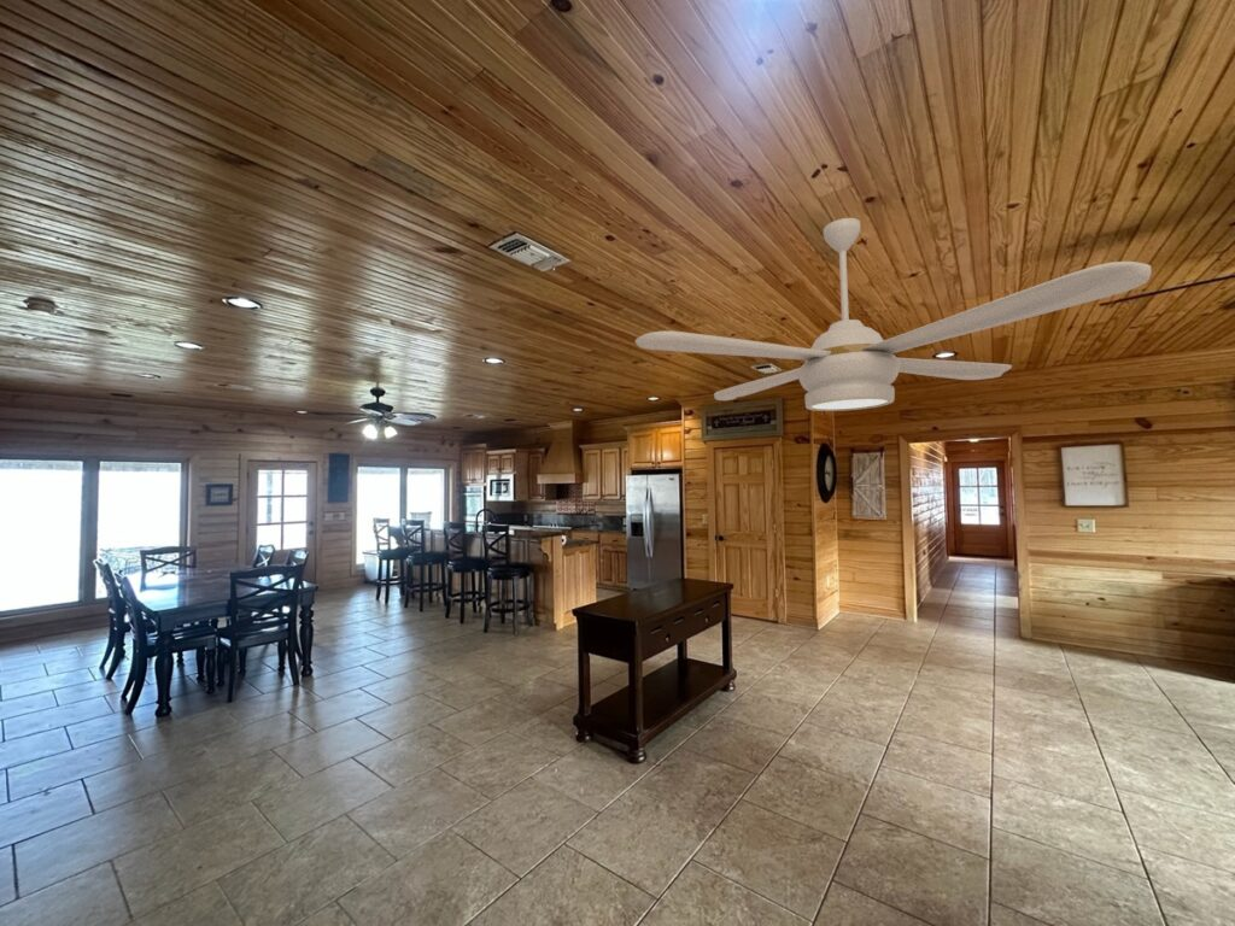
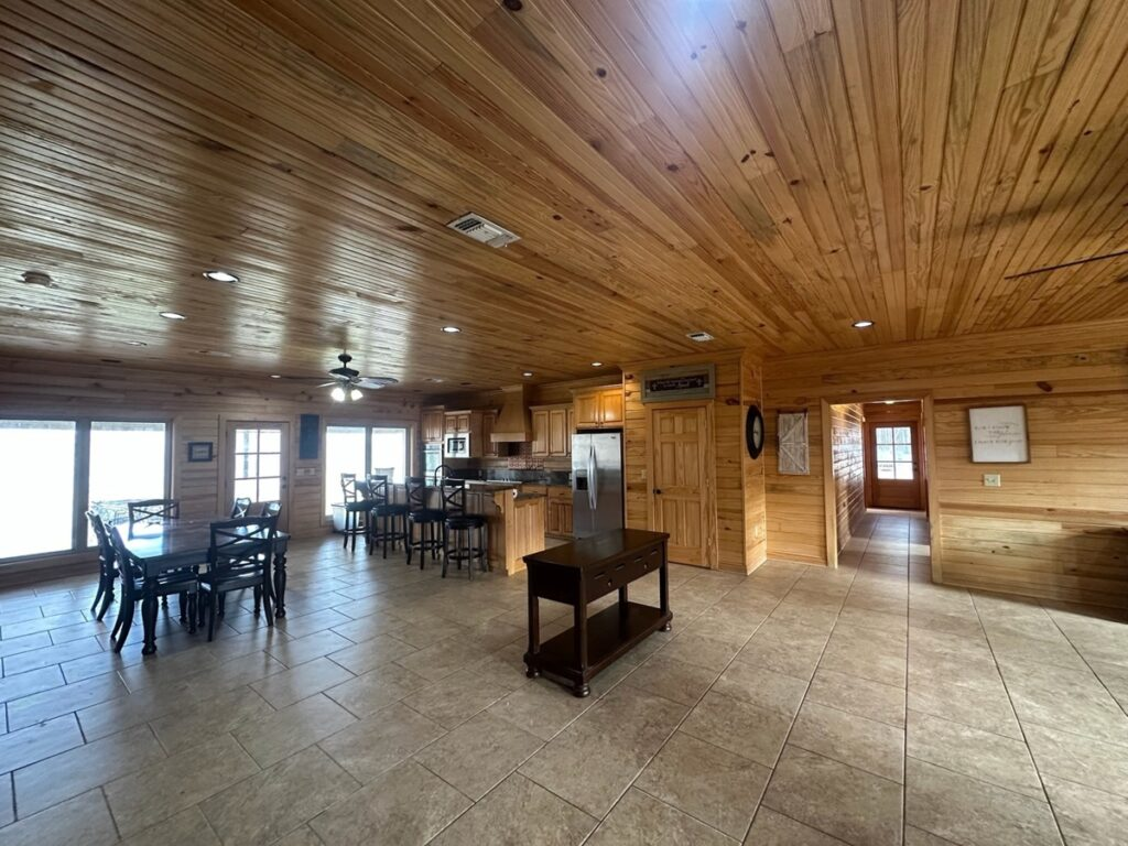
- ceiling fan (844, 315)
